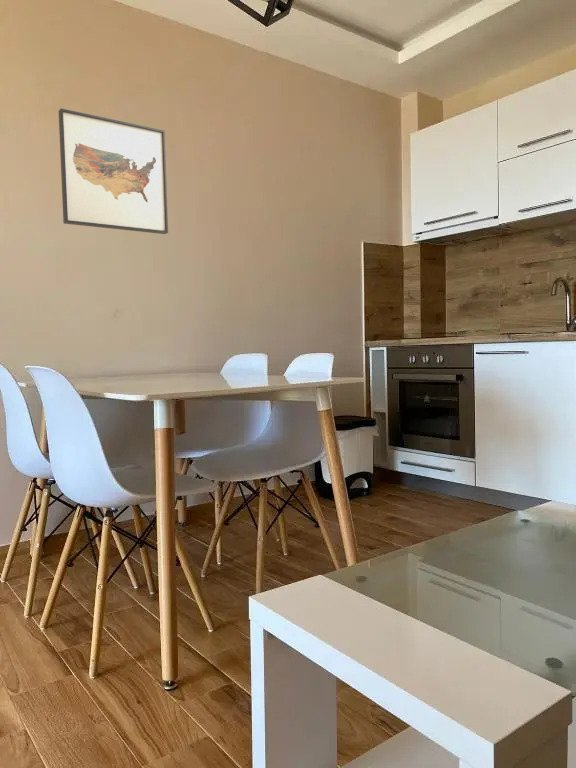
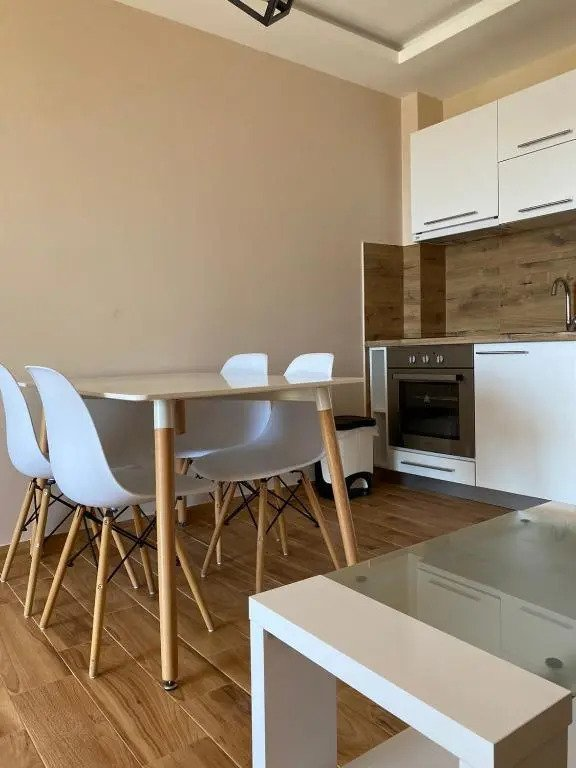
- wall art (116, 175)
